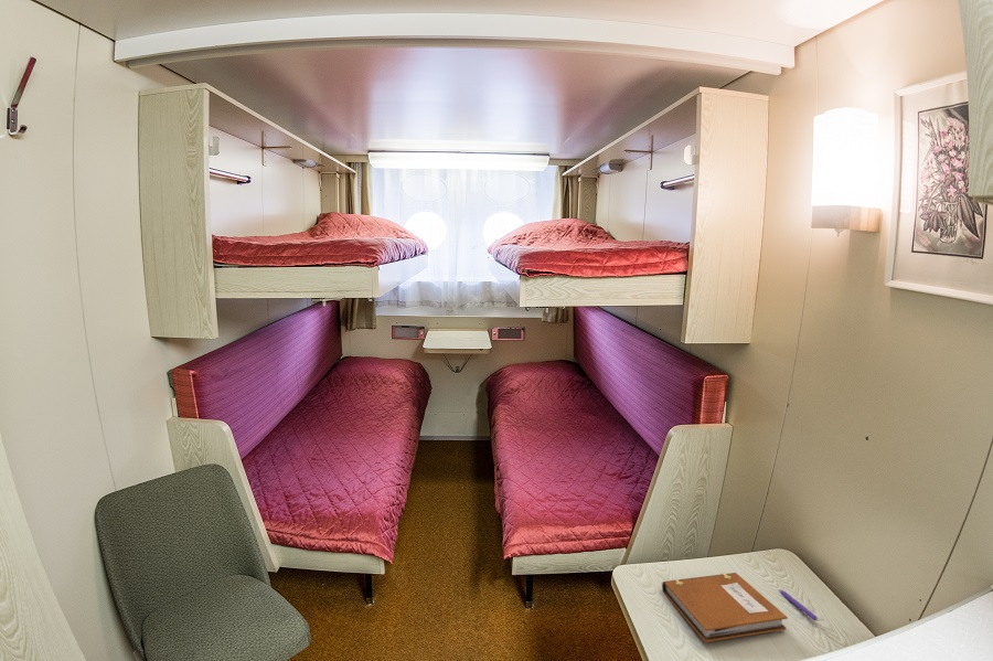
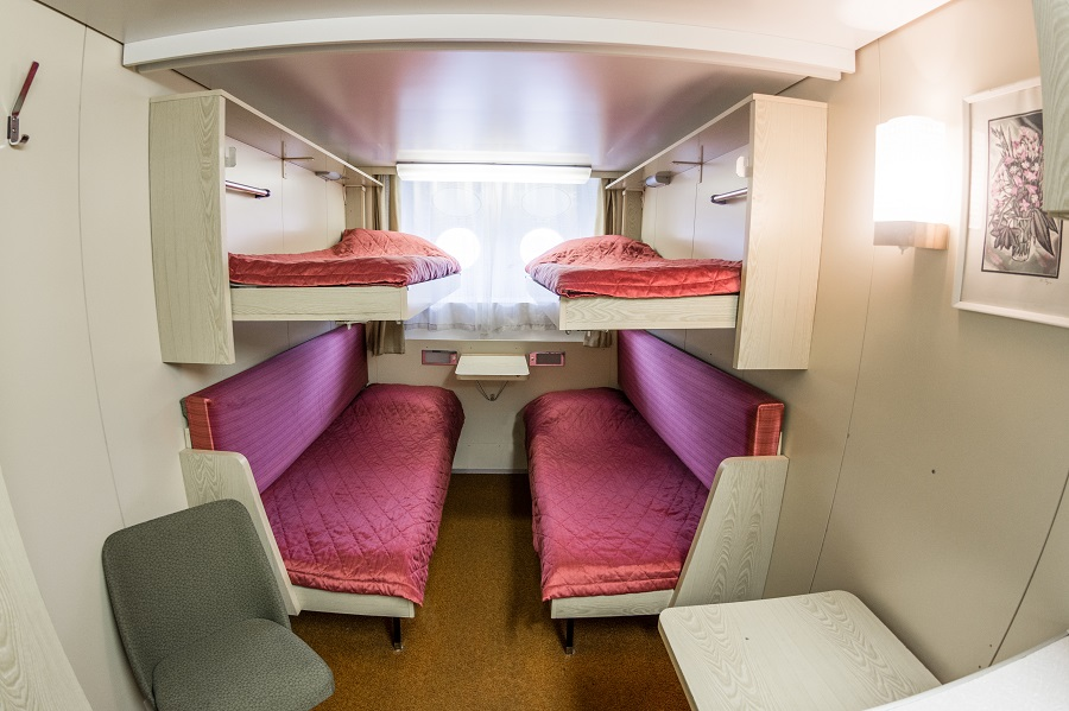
- pen (797, 604)
- notebook (723, 603)
